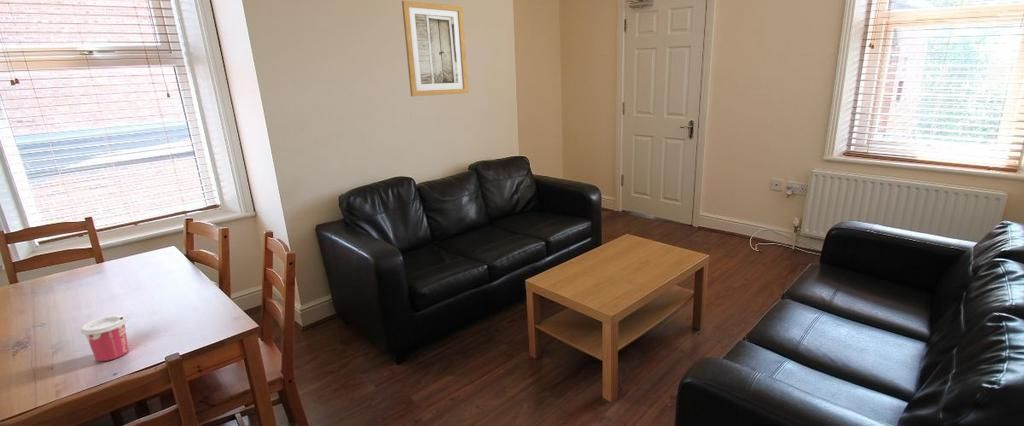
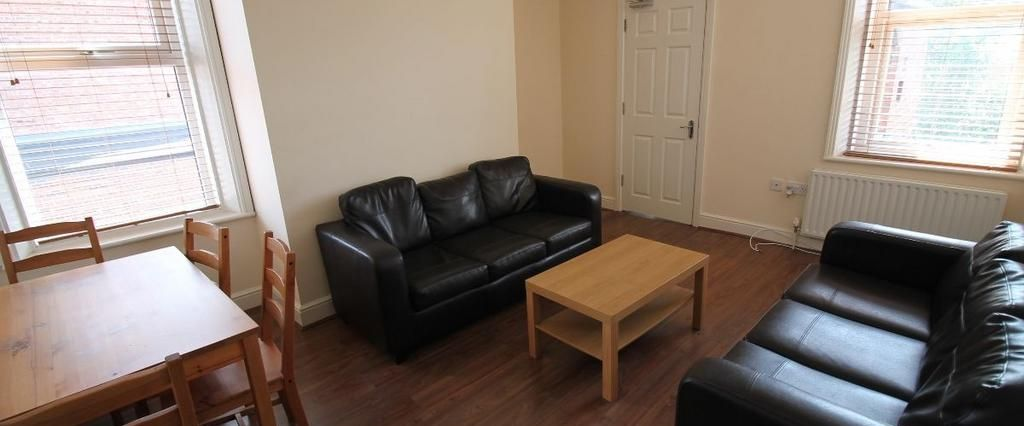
- cup (107, 338)
- wall art (437, 50)
